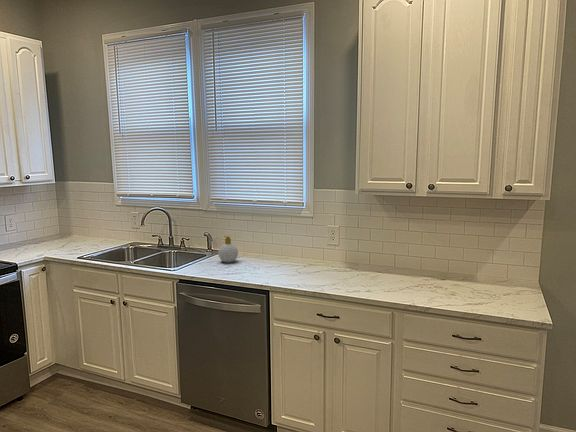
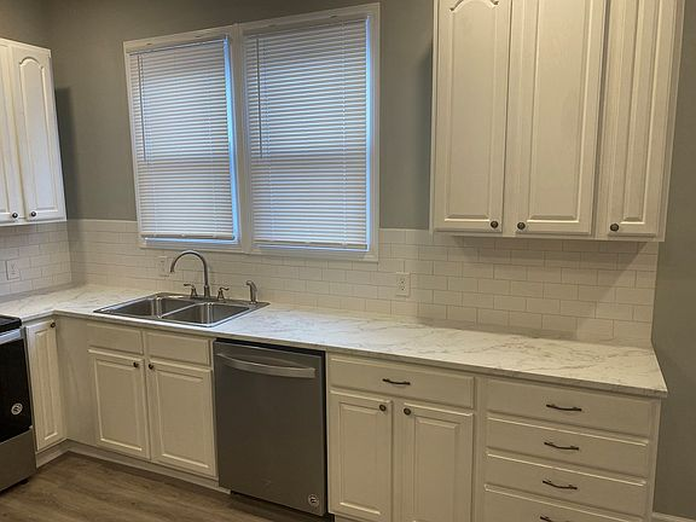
- soap bottle (228, 248)
